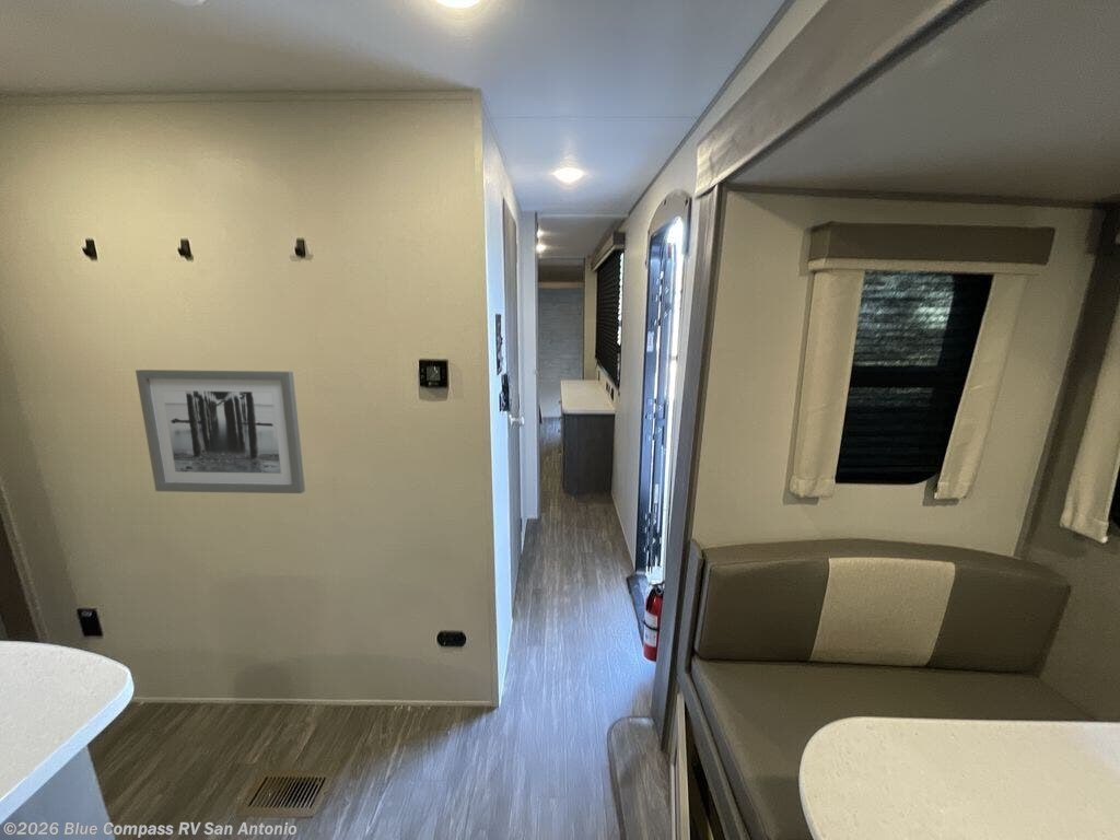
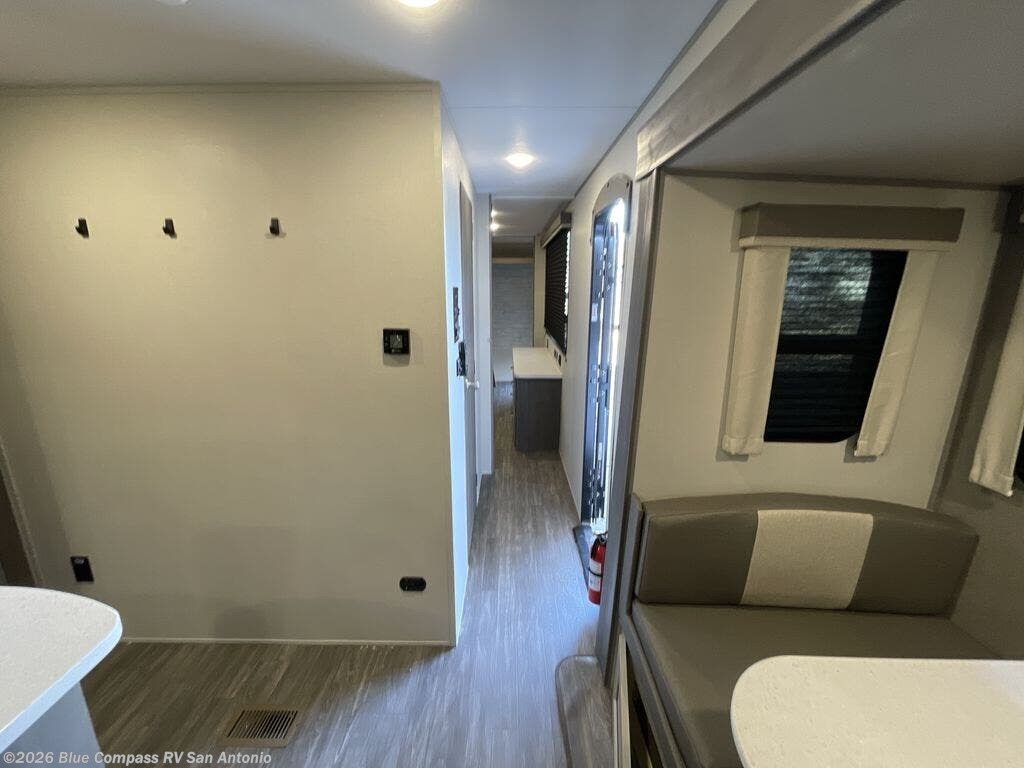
- wall art (222, 432)
